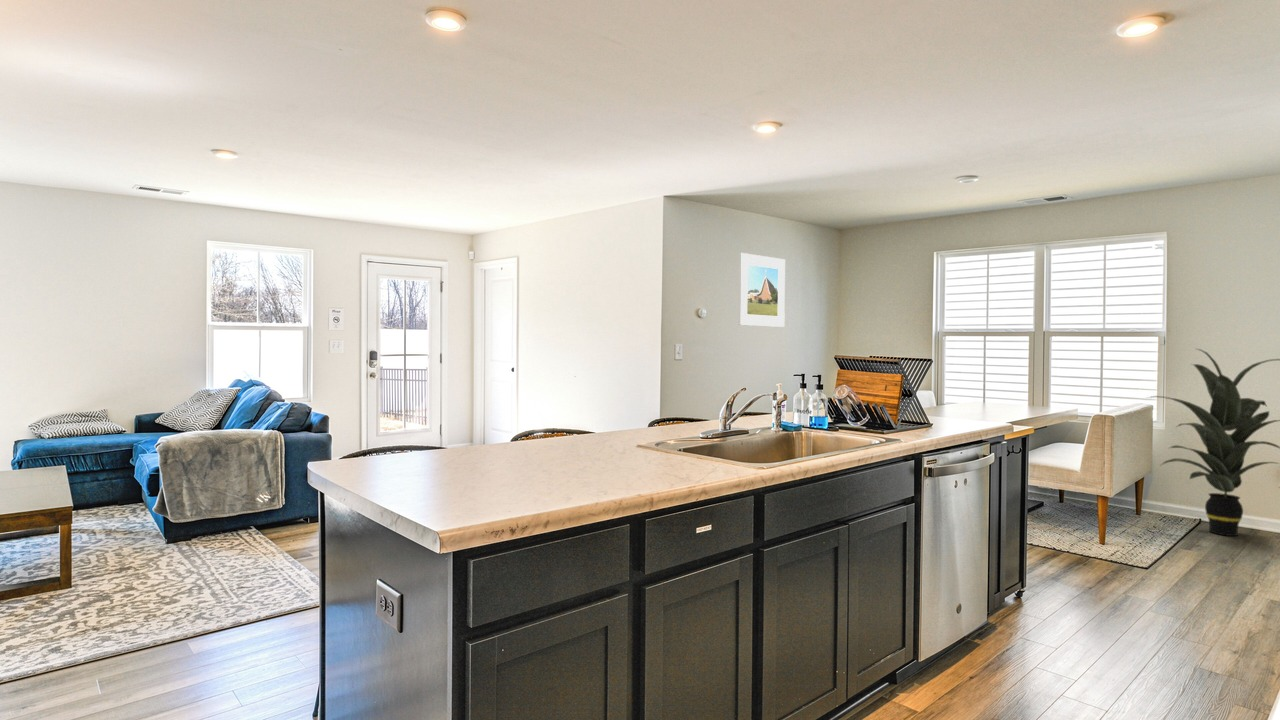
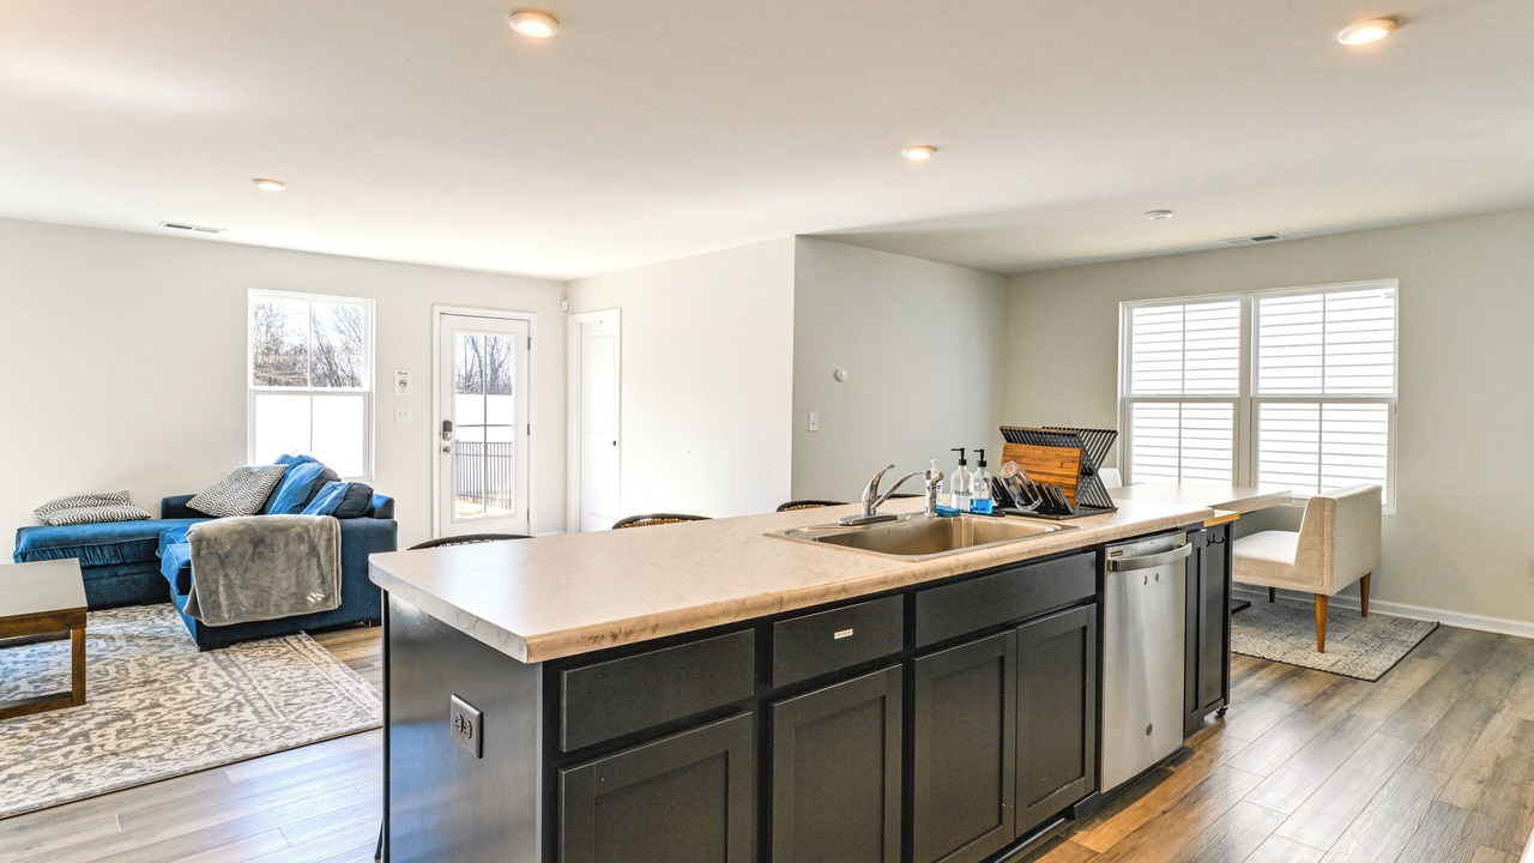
- indoor plant (1217, 440)
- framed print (762, 291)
